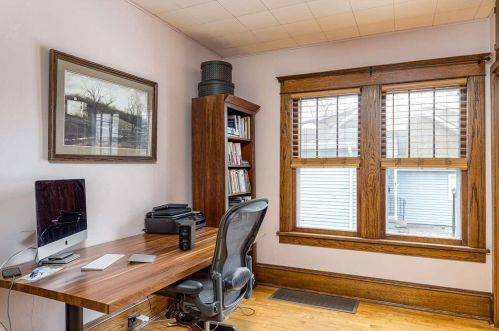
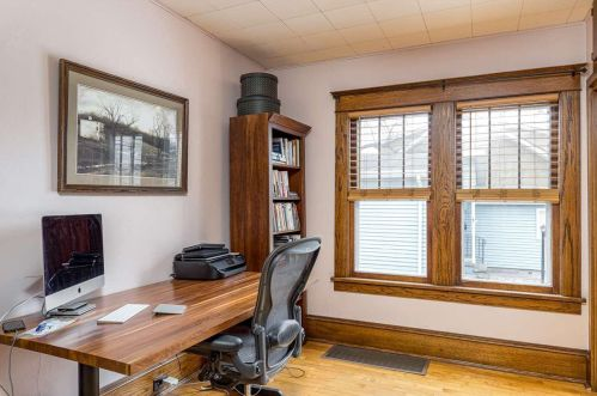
- speaker (187, 234)
